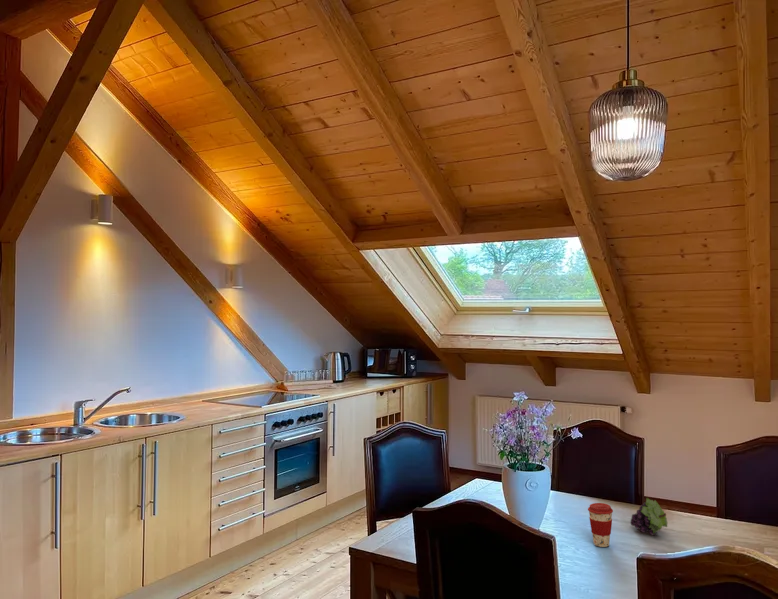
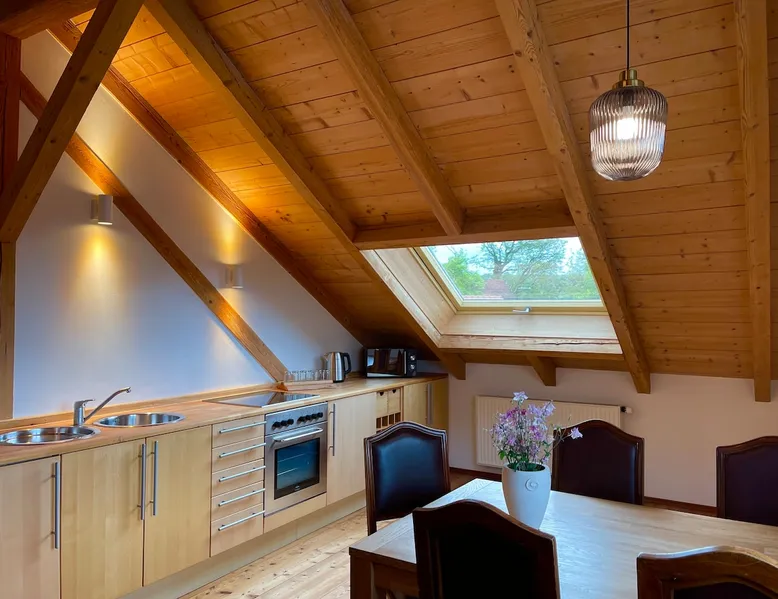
- fruit (647, 516)
- coffee cup (600, 524)
